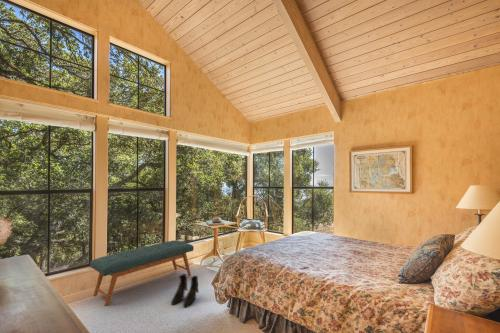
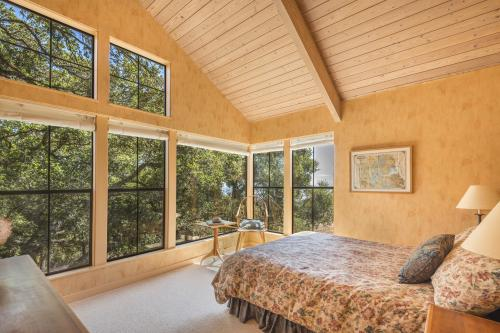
- boots (185, 288)
- bench (146, 267)
